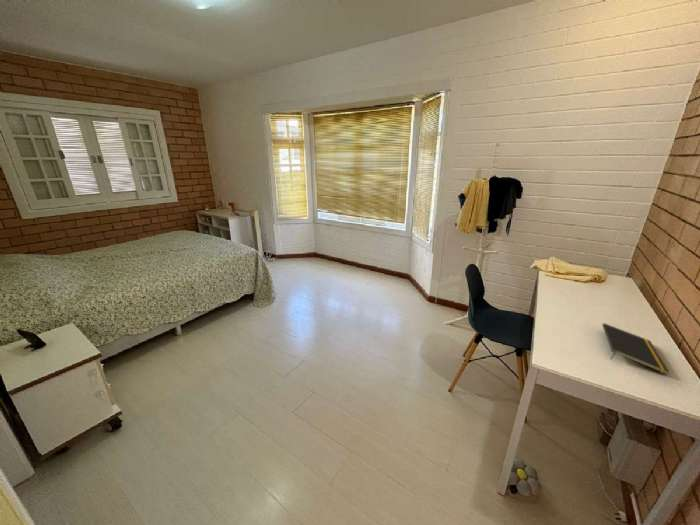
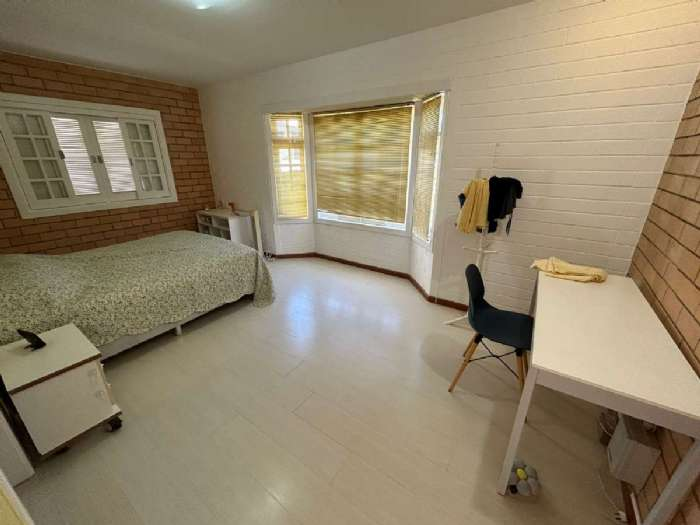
- notepad (631, 345)
